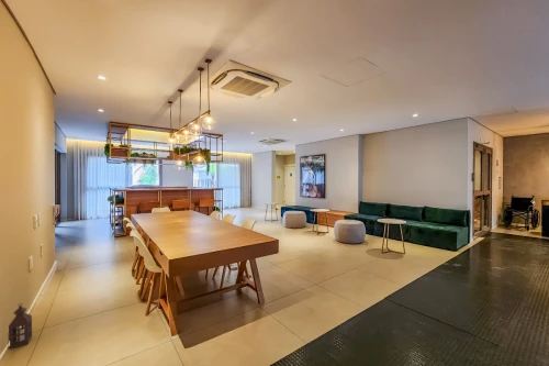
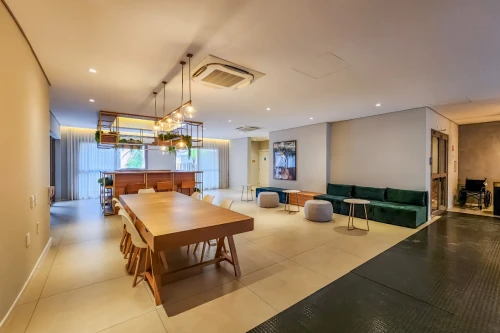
- lantern (20, 322)
